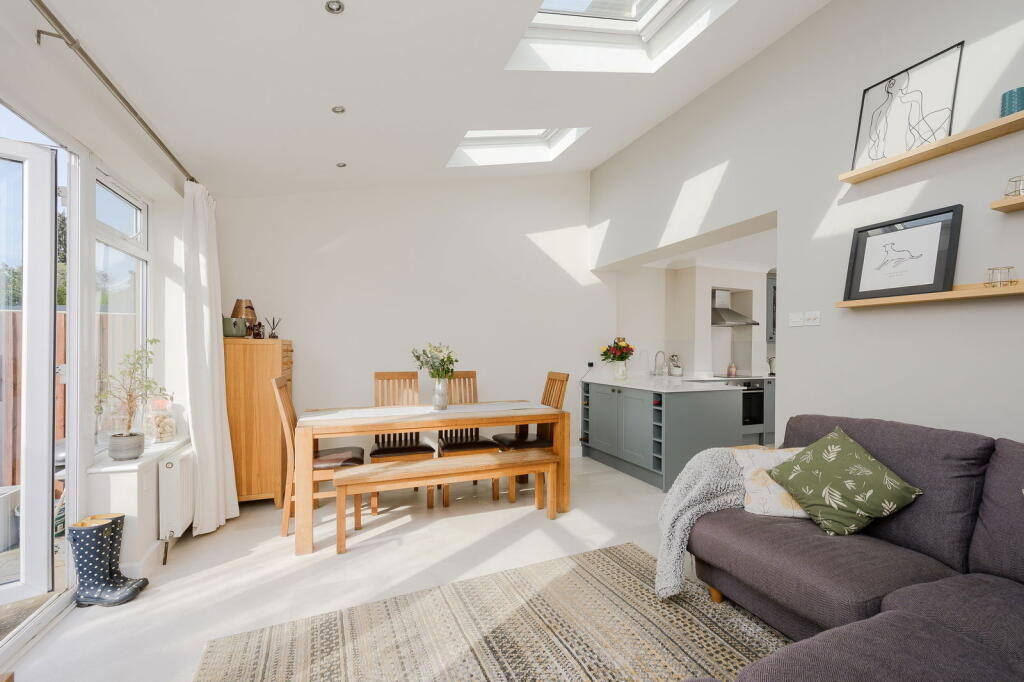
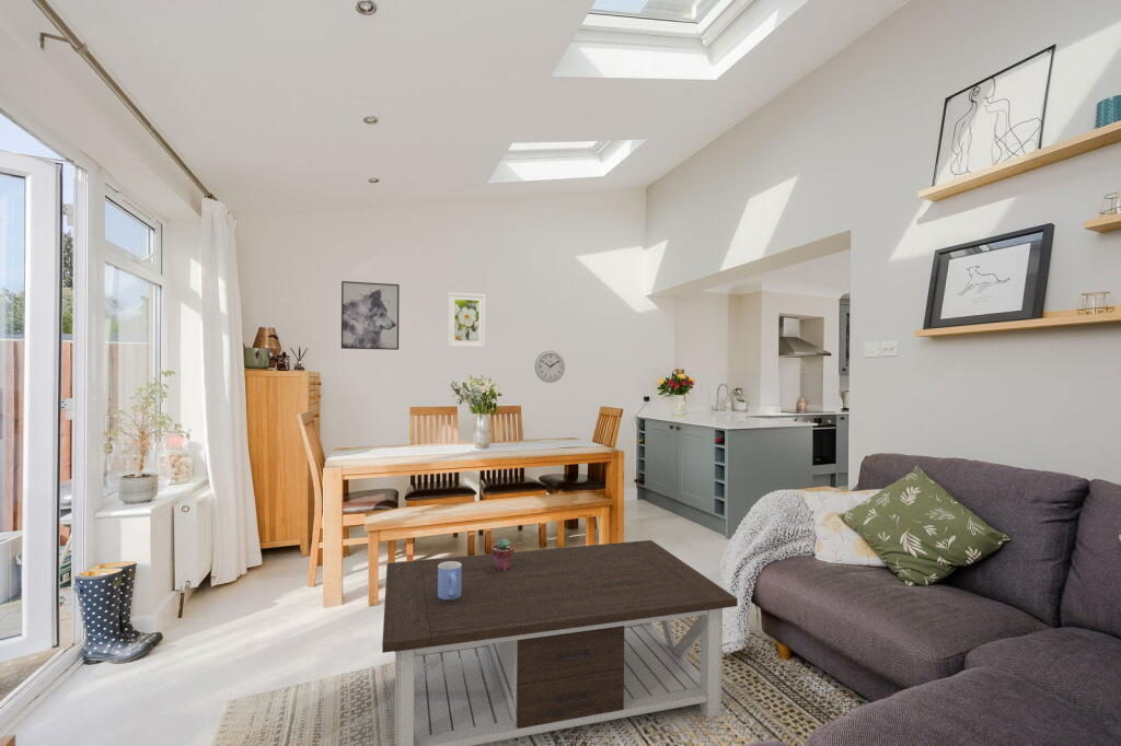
+ coffee table (547, 637)
+ potted succulent (502, 552)
+ mug (449, 581)
+ wall clock (550, 366)
+ wall art (370, 315)
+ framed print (466, 319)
